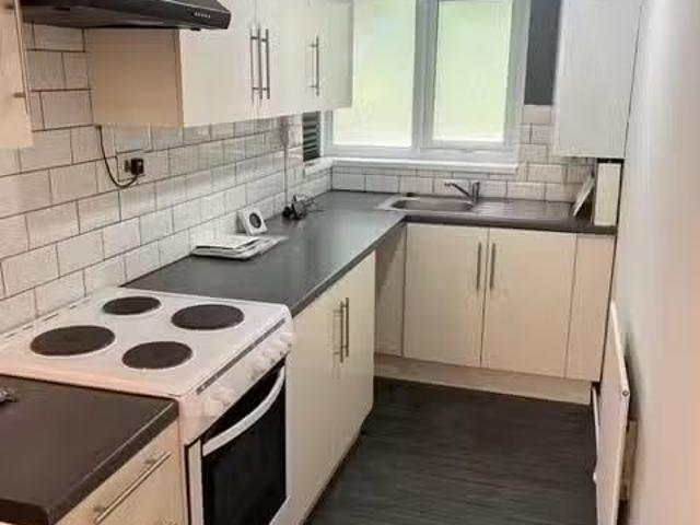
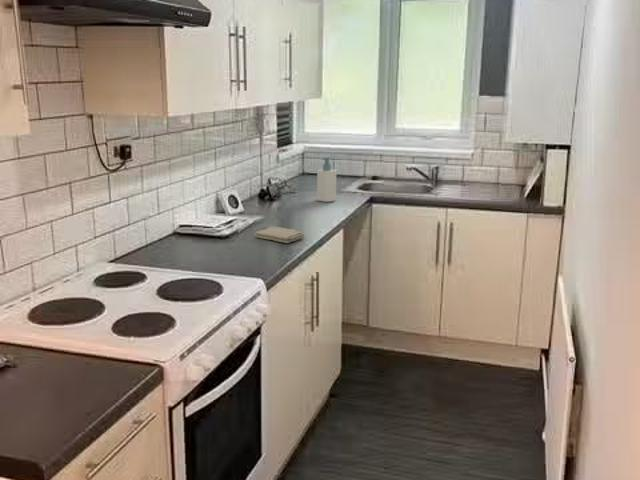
+ soap bottle (326, 178)
+ washcloth (279, 234)
